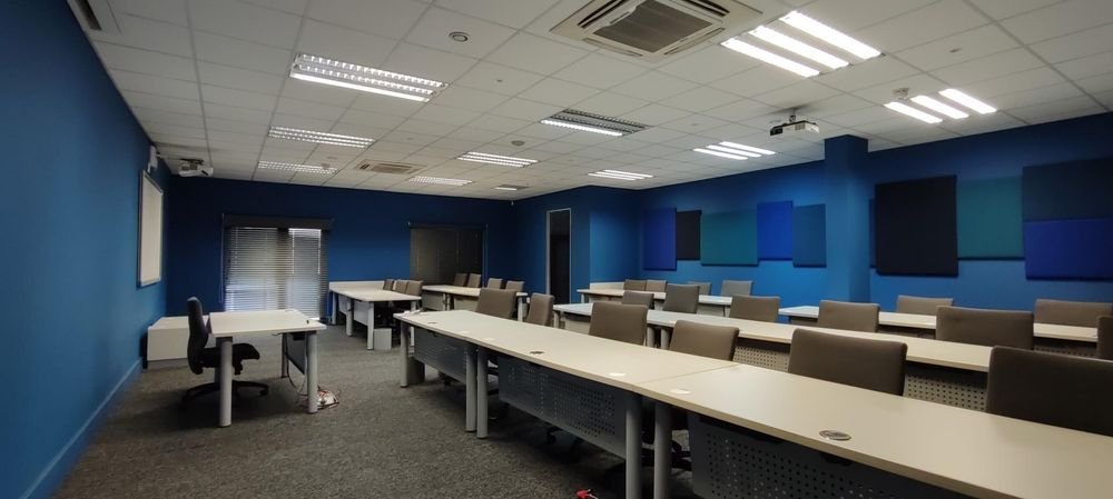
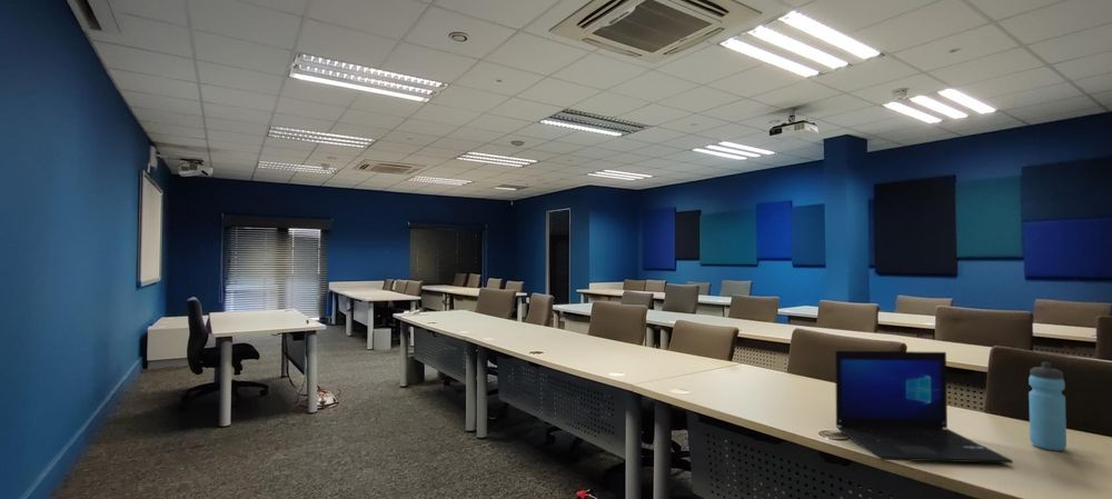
+ water bottle (1046, 405)
+ laptop (914, 401)
